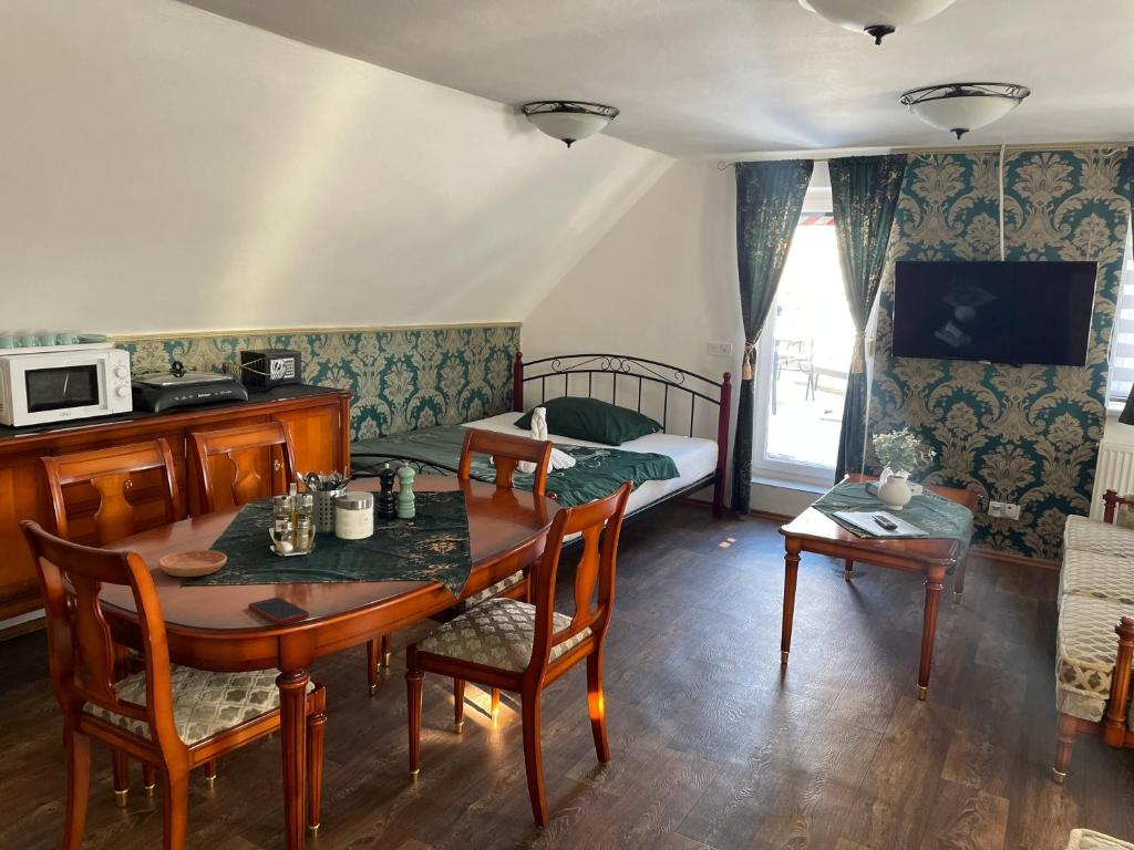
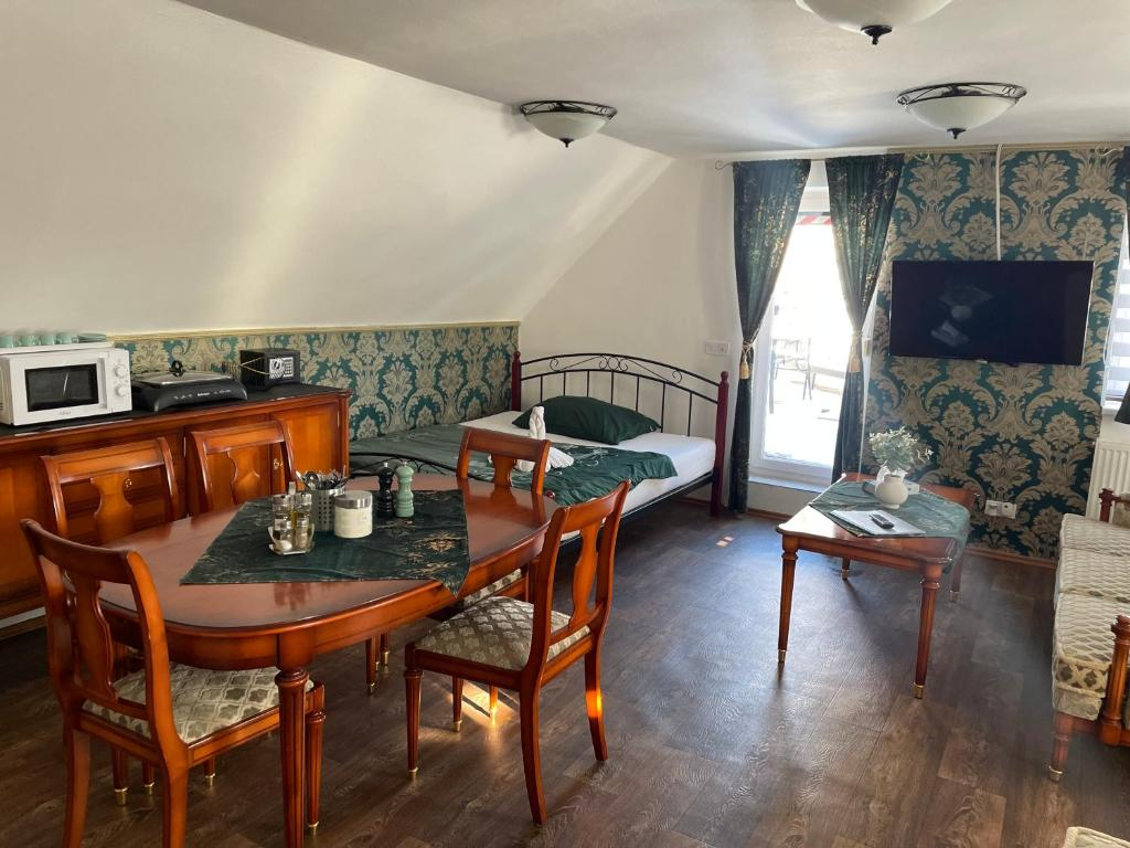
- cell phone (278, 610)
- saucer (193, 563)
